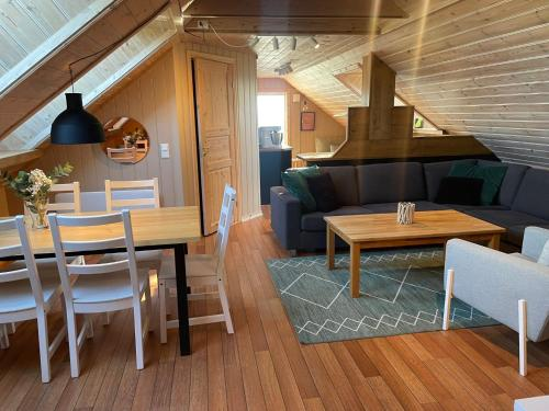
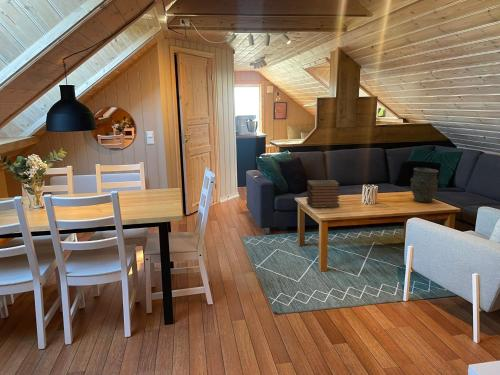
+ book stack (322, 193)
+ vase (423, 184)
